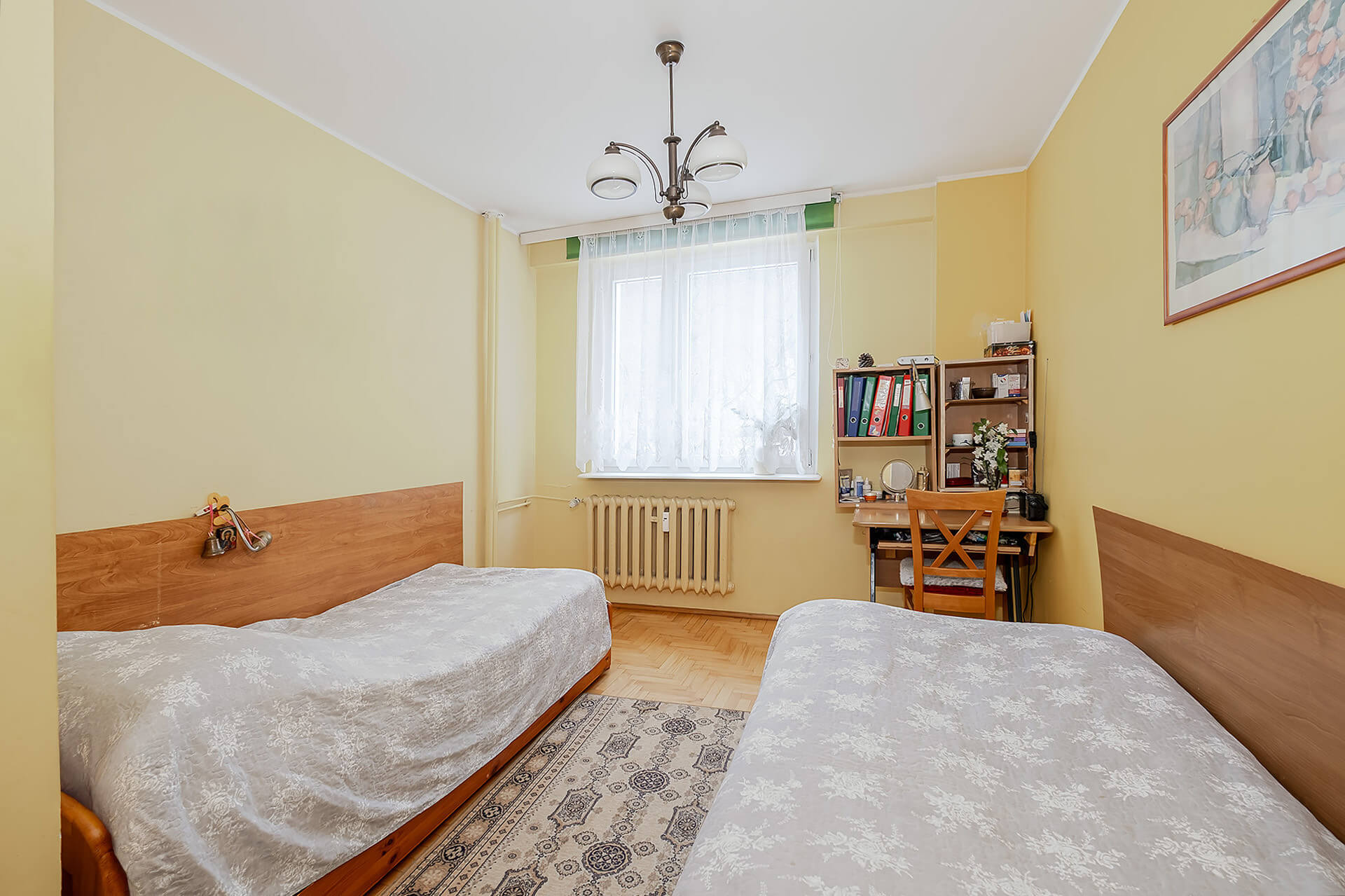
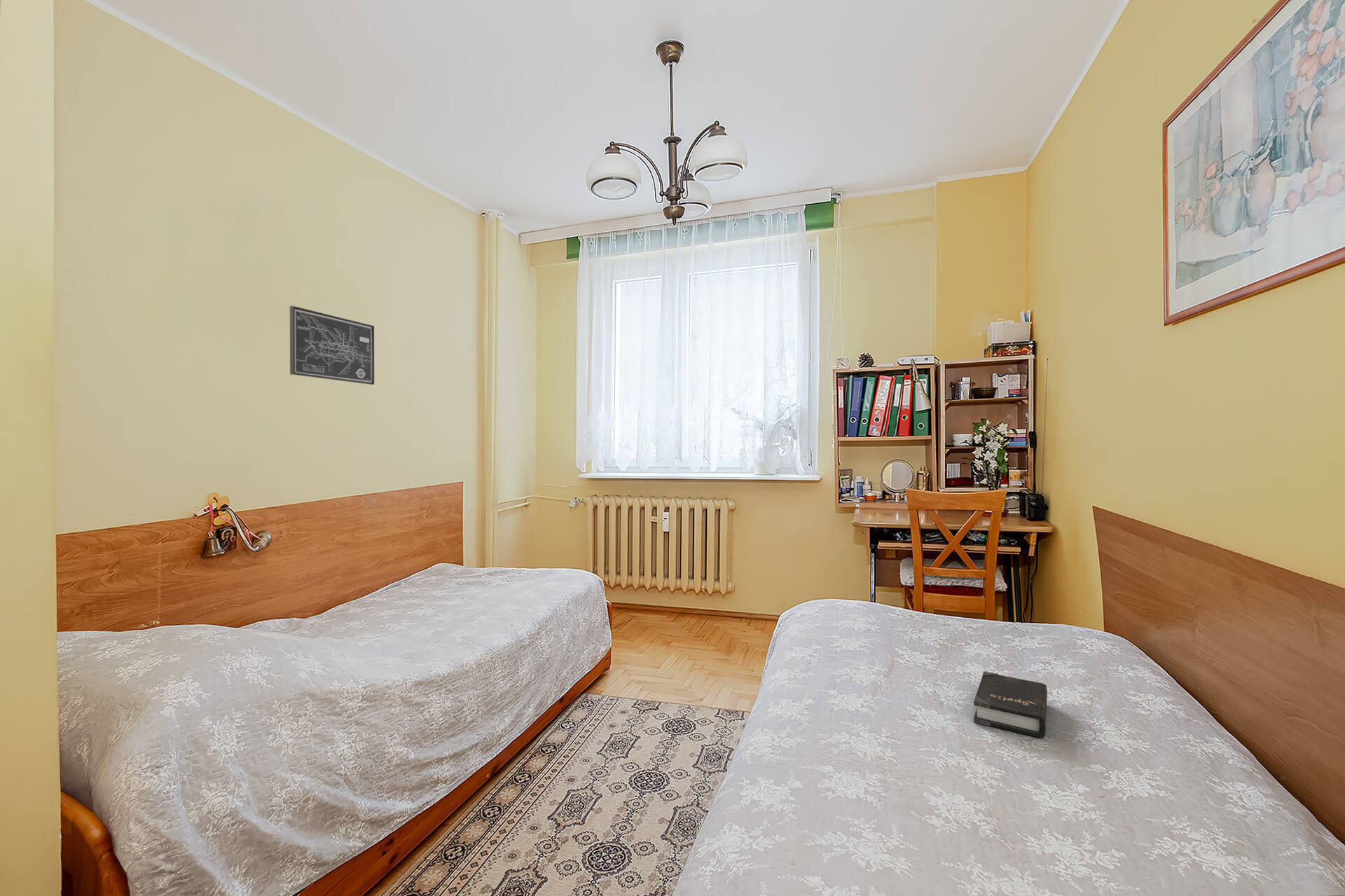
+ hardback book (1012, 702)
+ wall art (335, 348)
